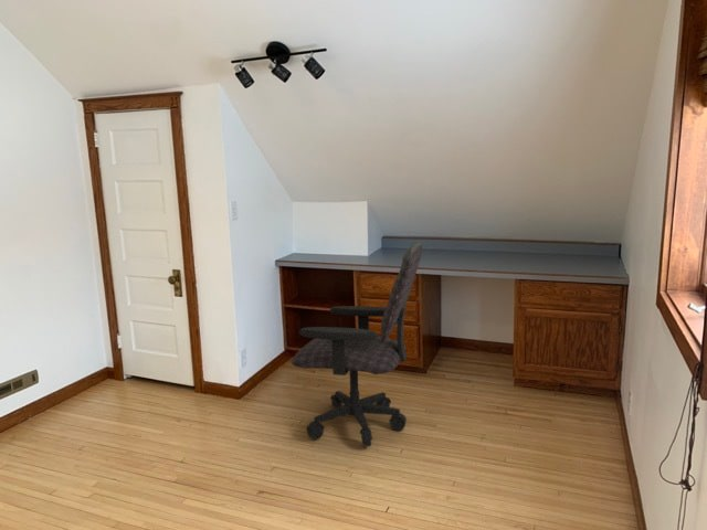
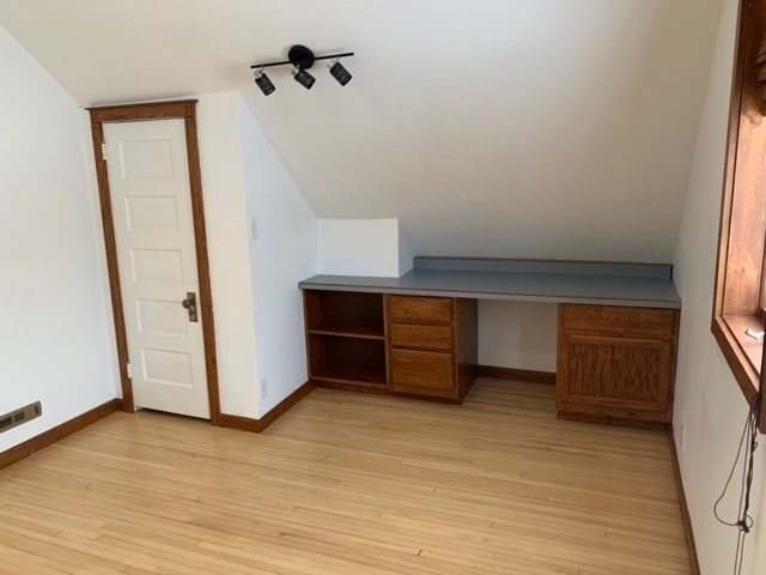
- office chair (358, 338)
